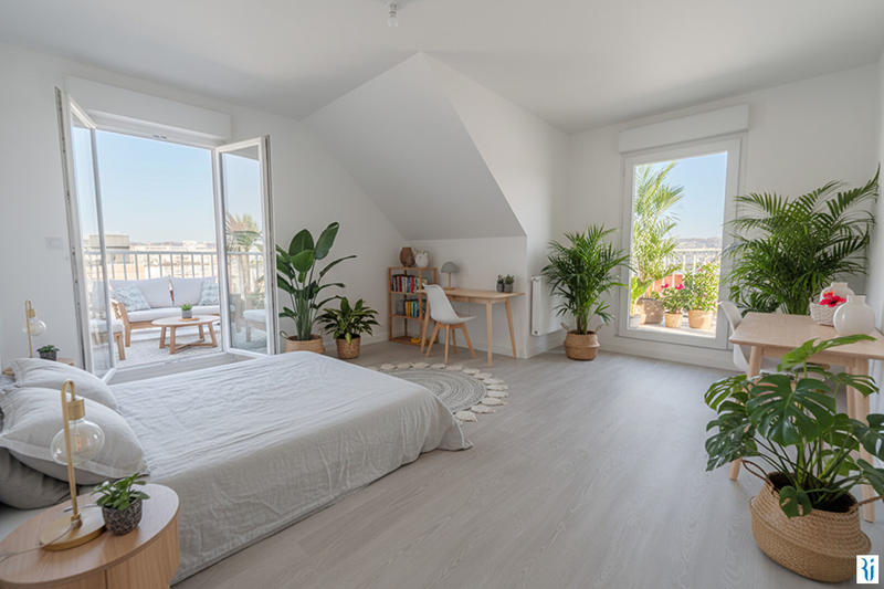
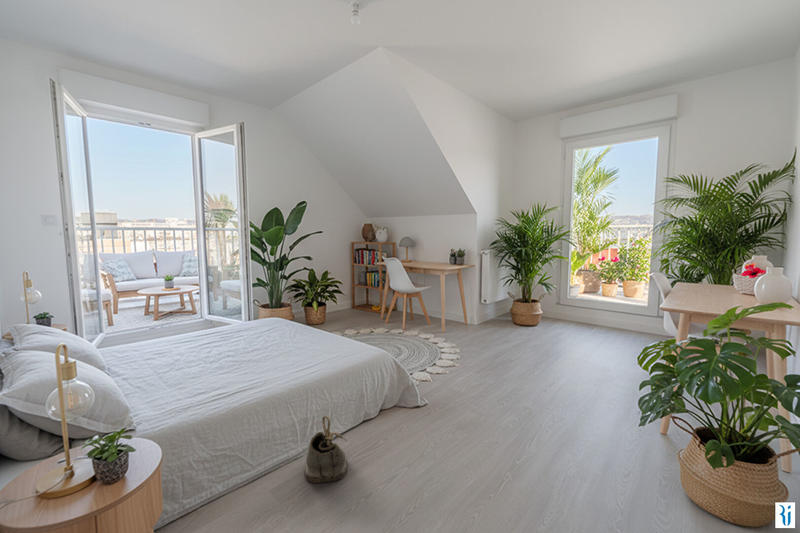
+ shoe (326, 441)
